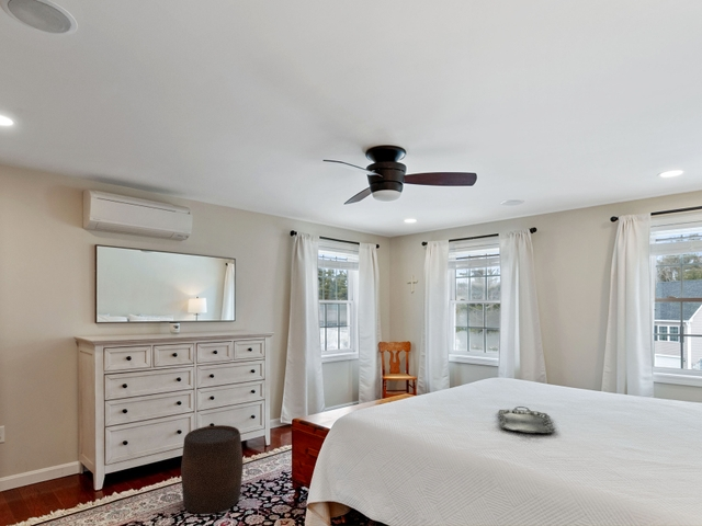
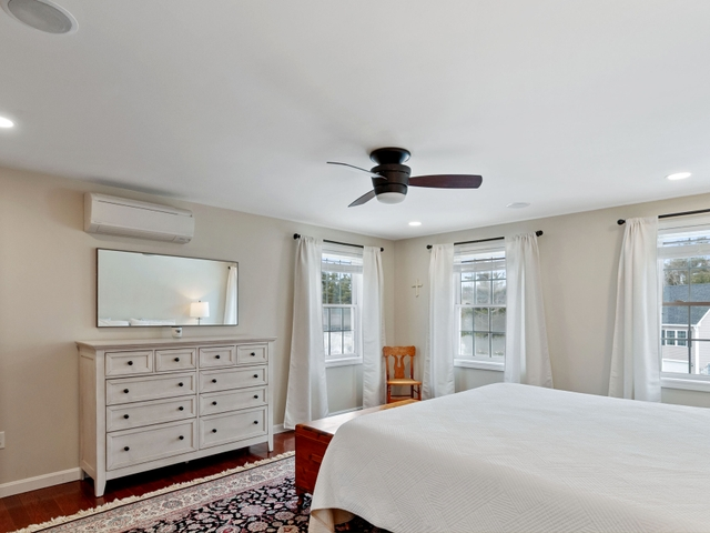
- serving tray (524, 420)
- stool (212, 467)
